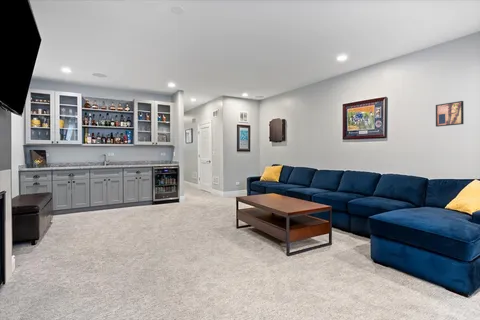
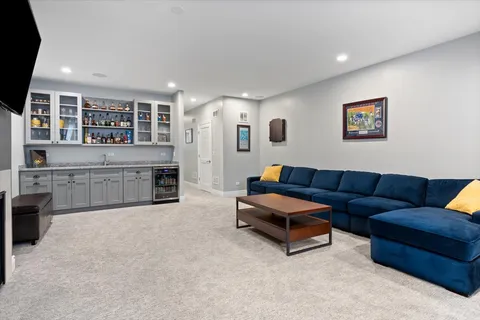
- wall art (449, 114)
